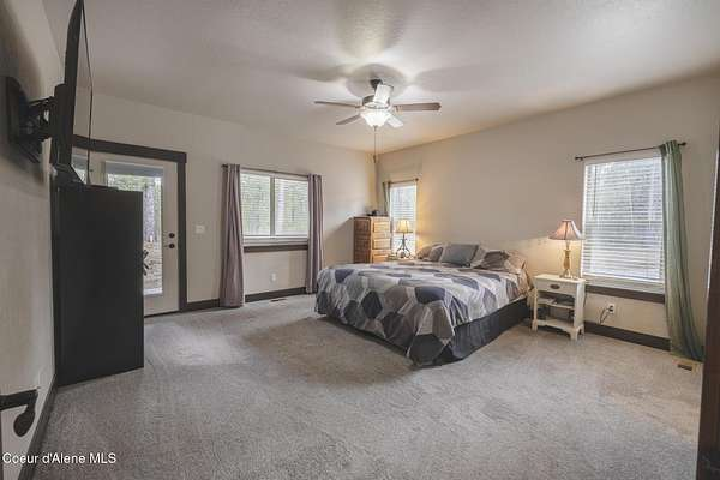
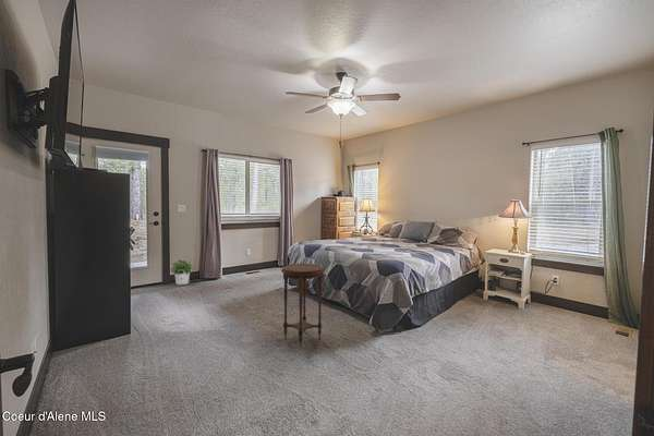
+ side table (303, 302)
+ potted plant (181, 271)
